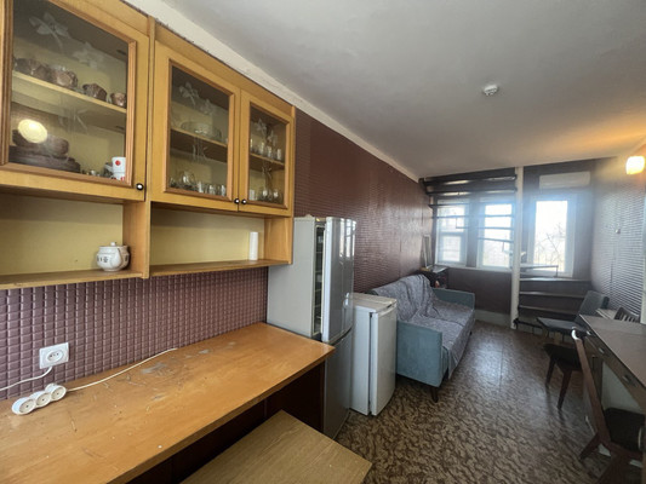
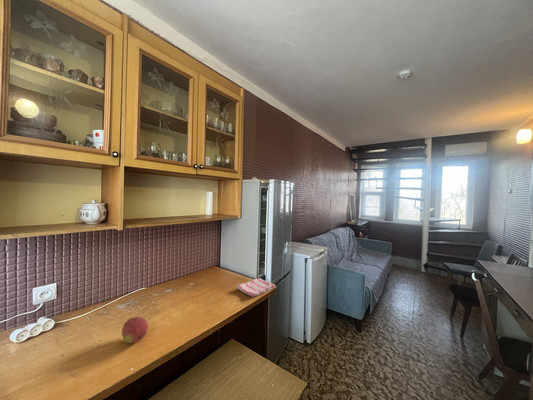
+ dish towel (256, 286)
+ fruit (134, 329)
